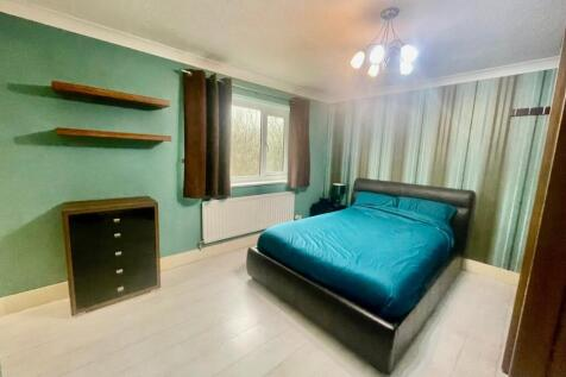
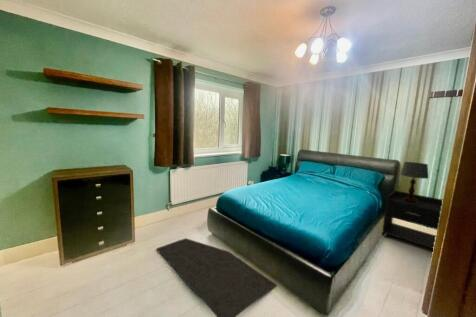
+ nightstand (414, 219)
+ rug (209, 264)
+ table lamp (412, 182)
